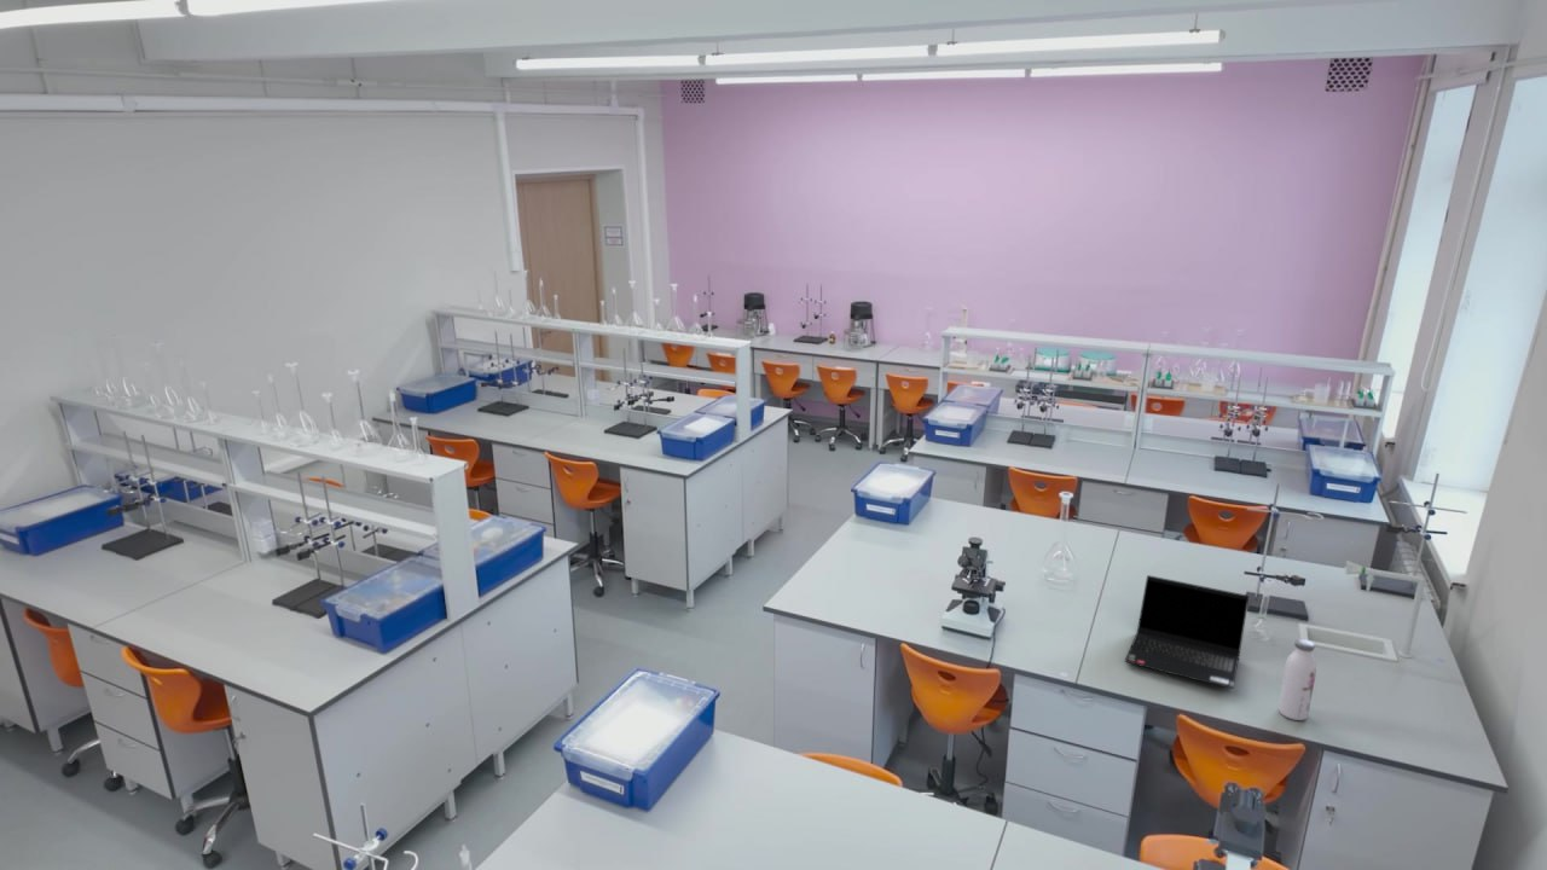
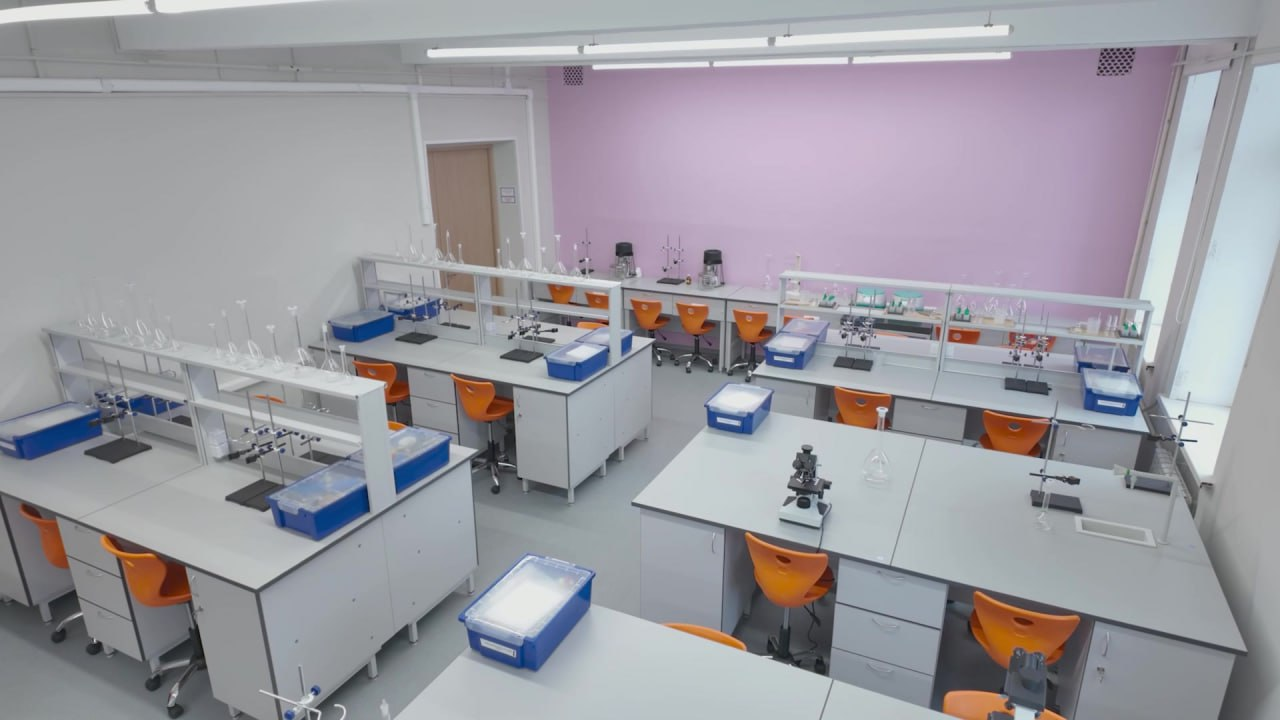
- water bottle (1298, 678)
- laptop computer (1187, 630)
